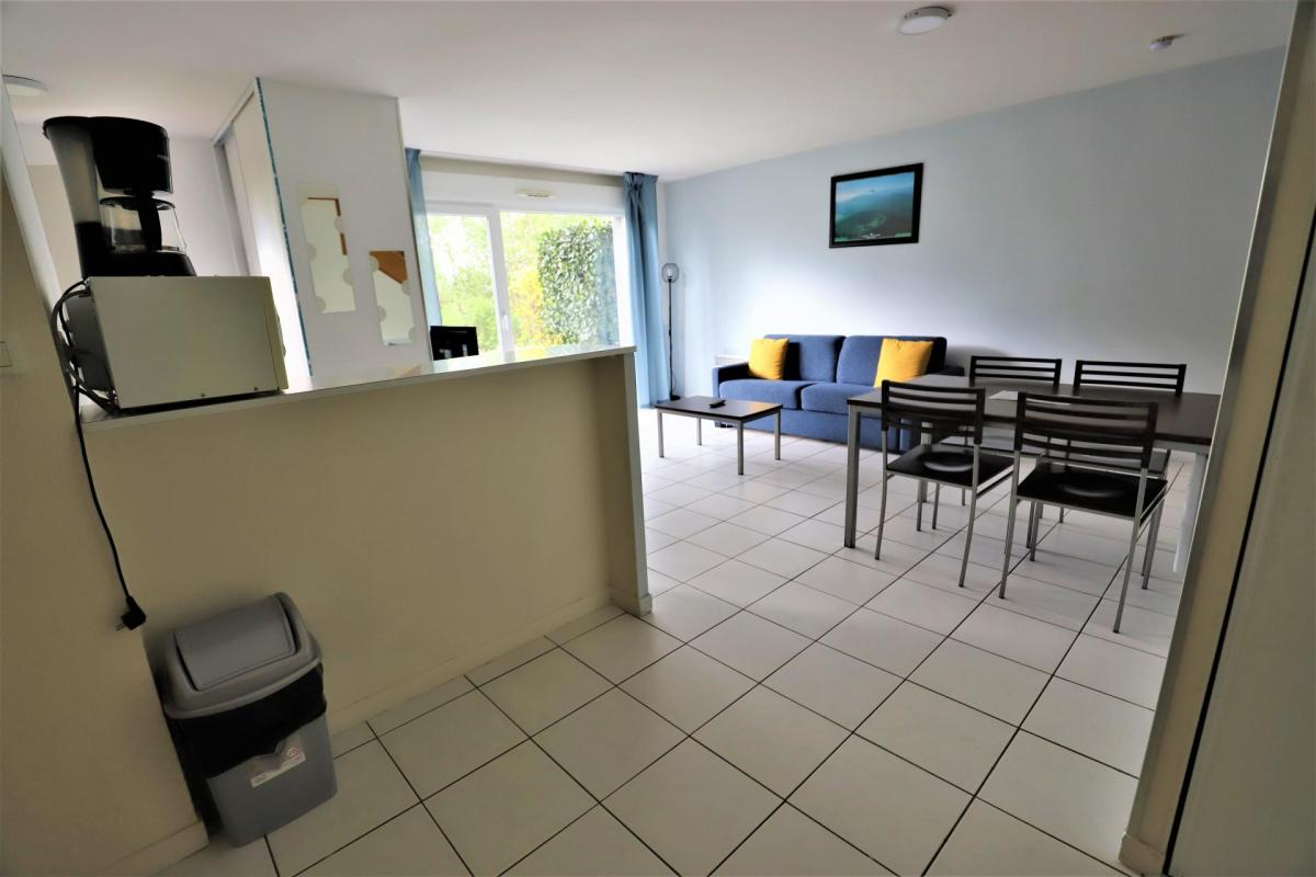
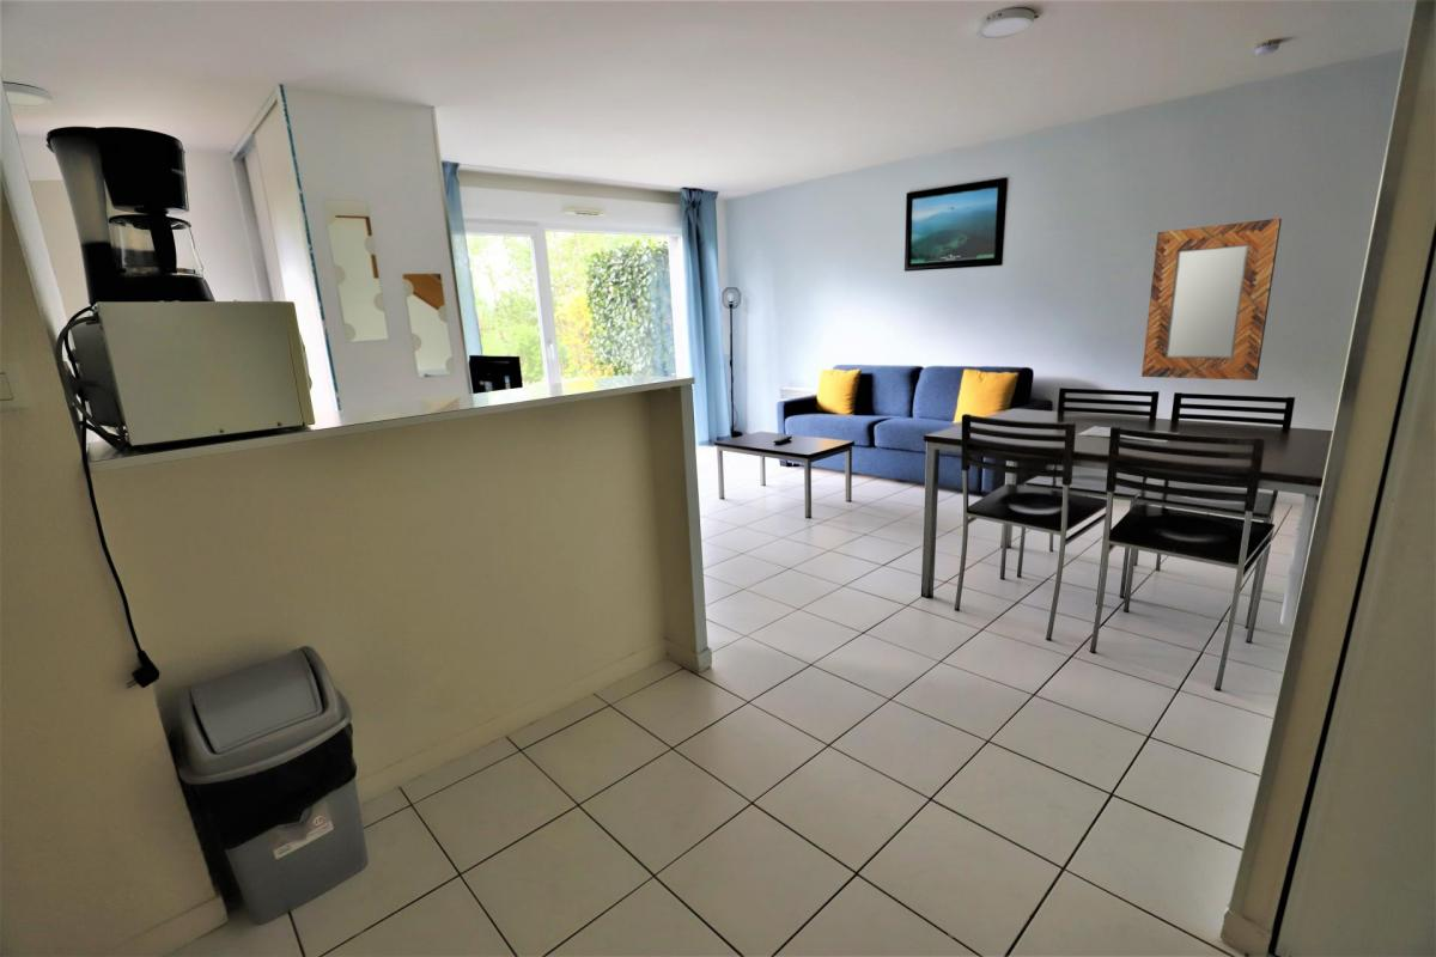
+ home mirror (1205, 304)
